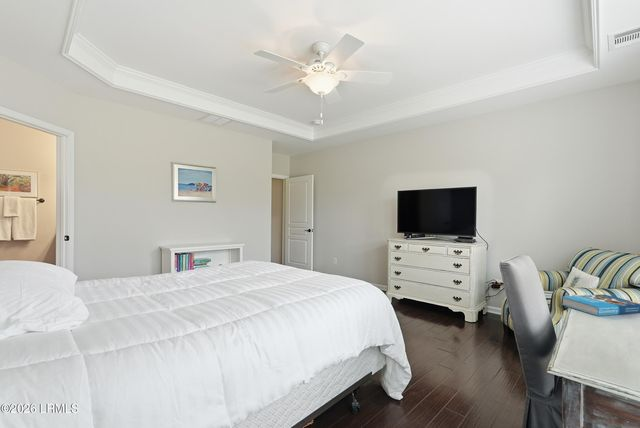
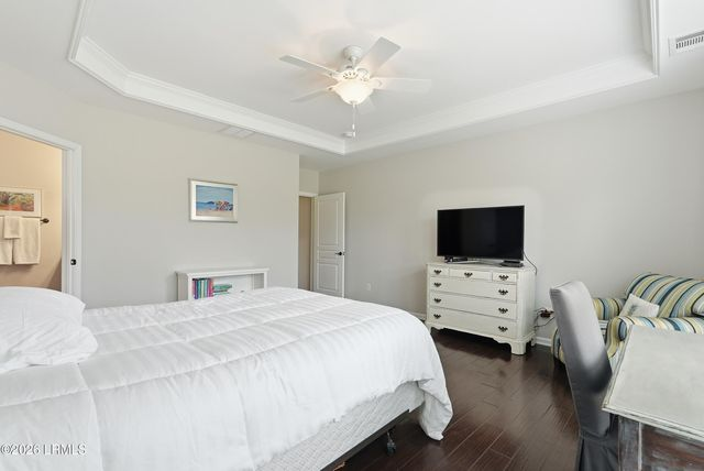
- book (601, 304)
